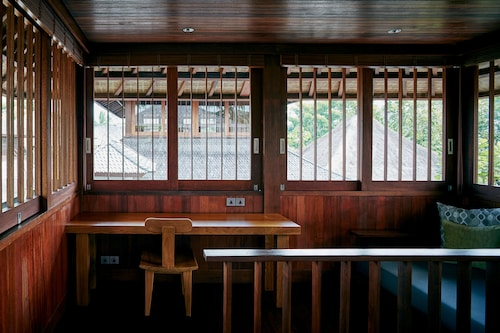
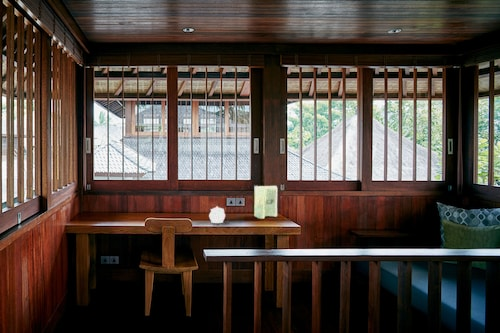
+ book (263, 201)
+ teapot (217, 214)
